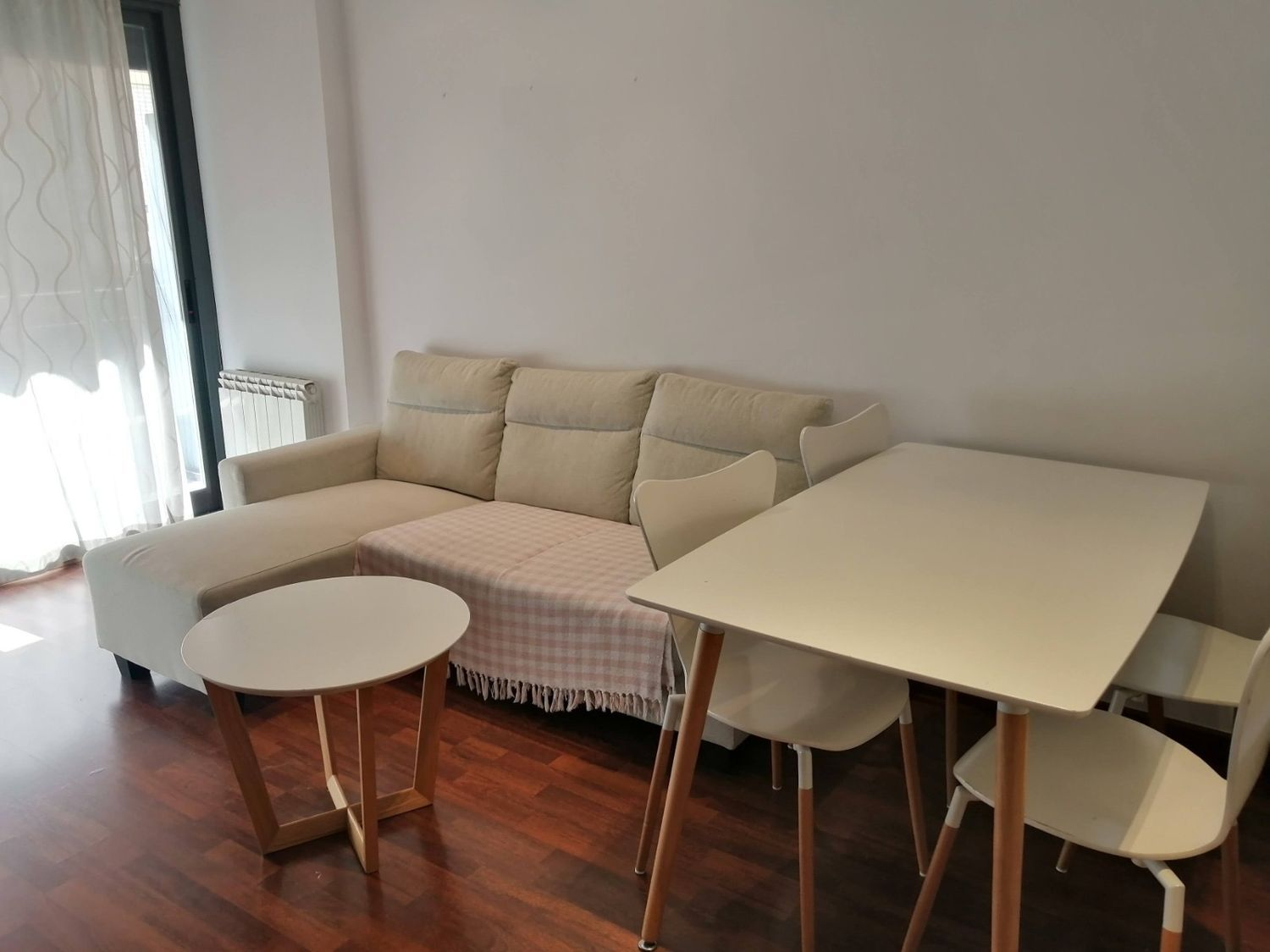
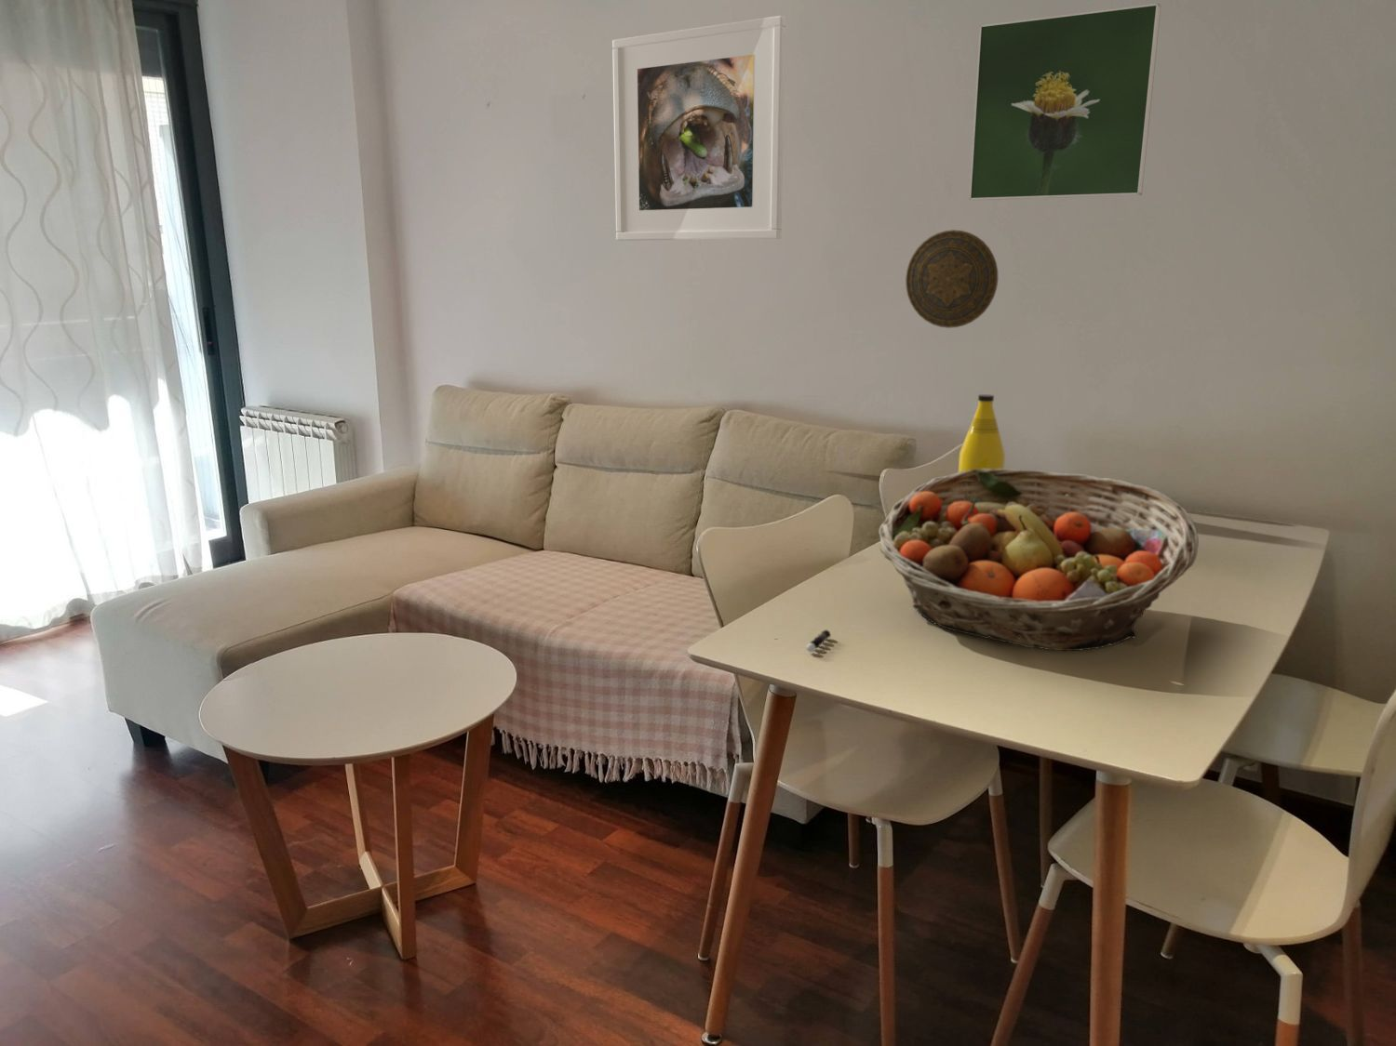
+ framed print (695, 136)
+ decorative plate (950, 279)
+ bottle (982, 458)
+ pepper shaker (818, 641)
+ fruit basket (1028, 554)
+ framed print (1060, 108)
